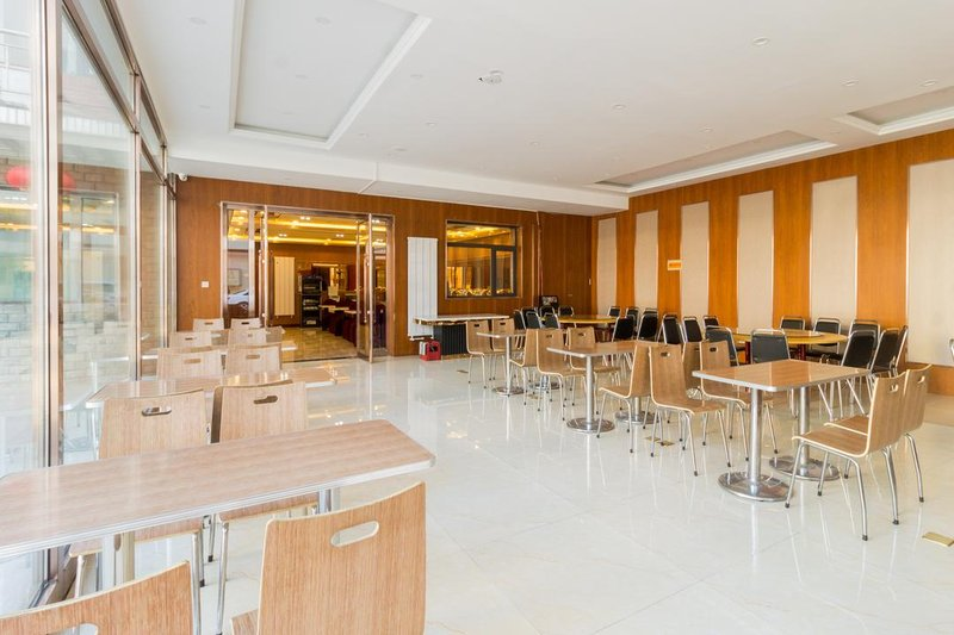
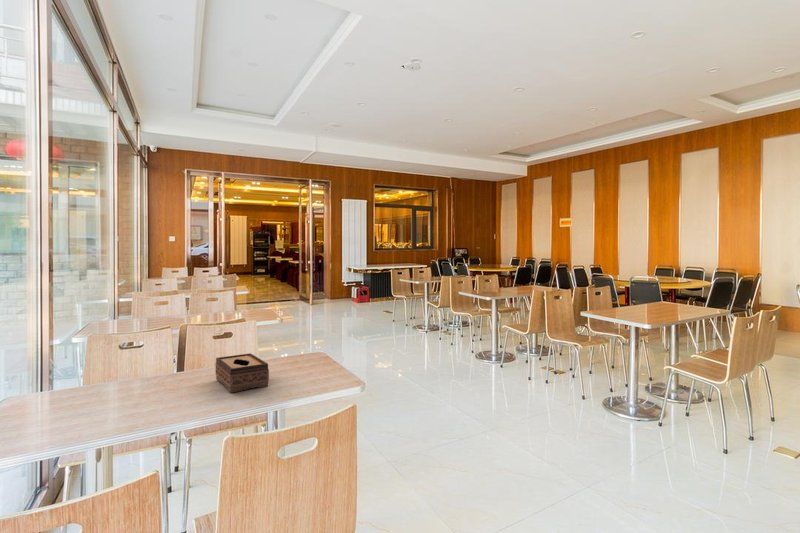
+ tissue box (241, 371)
